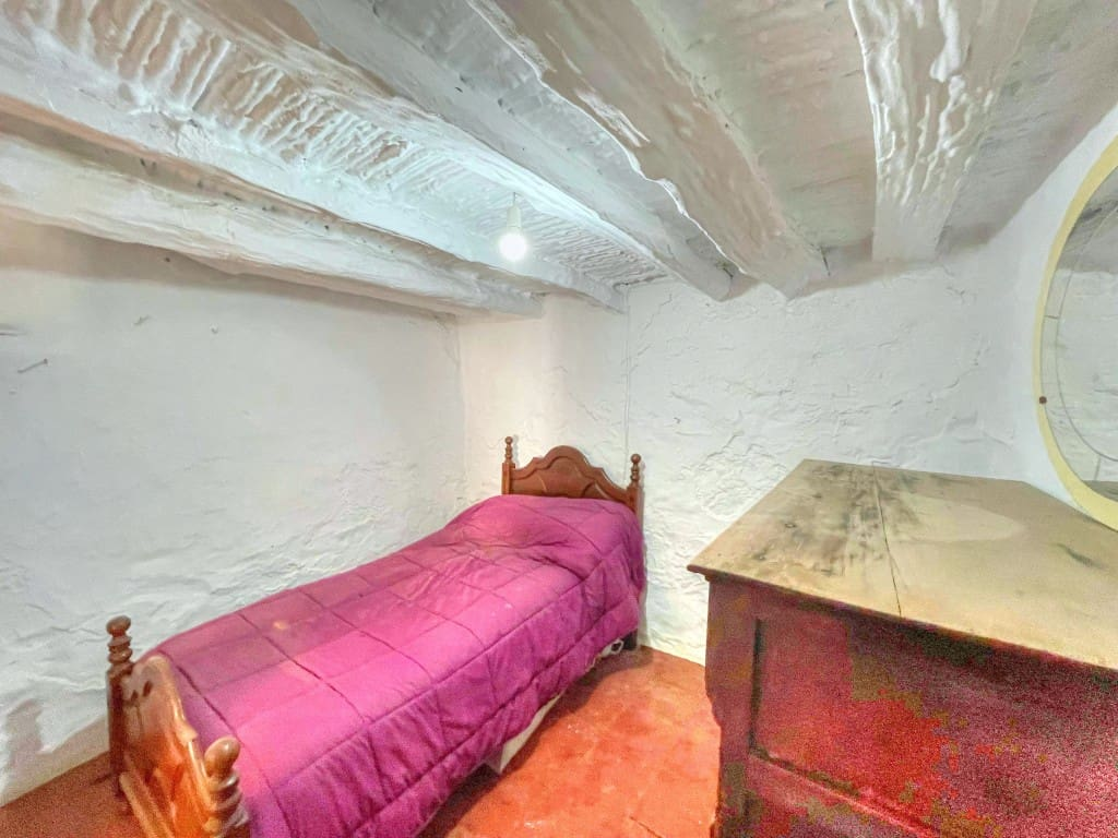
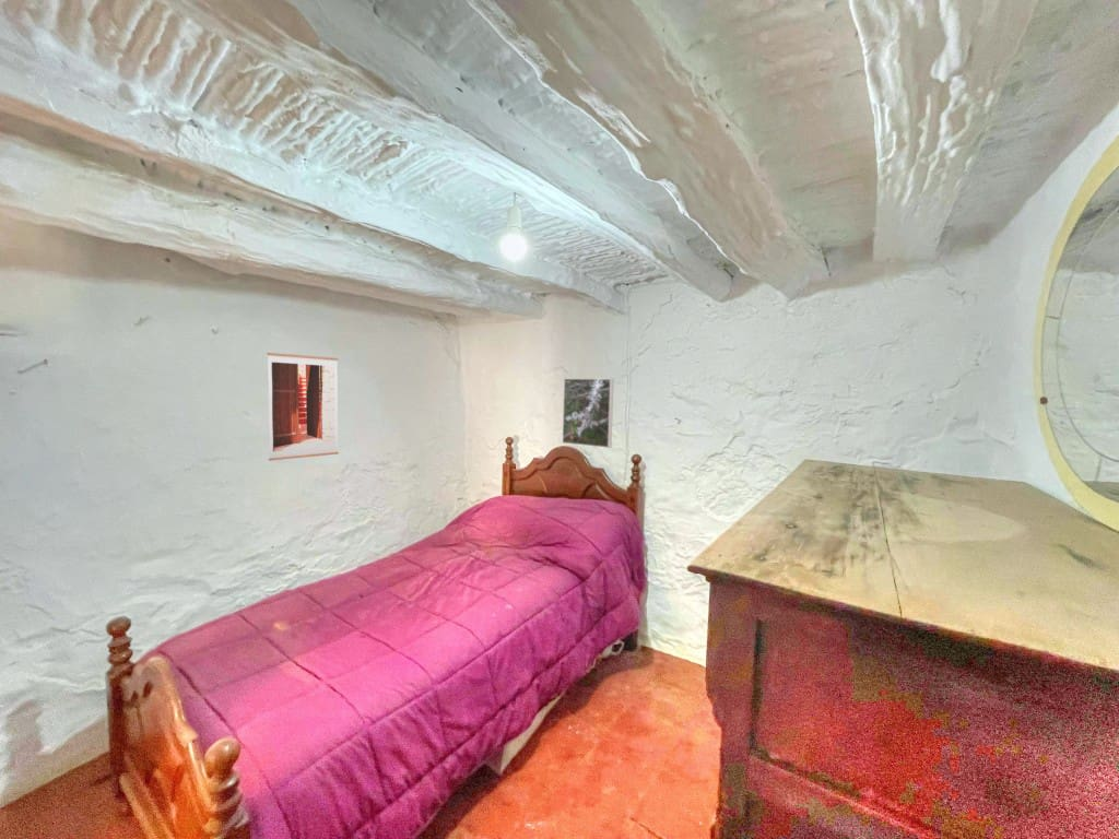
+ wall art (305, 406)
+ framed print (587, 412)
